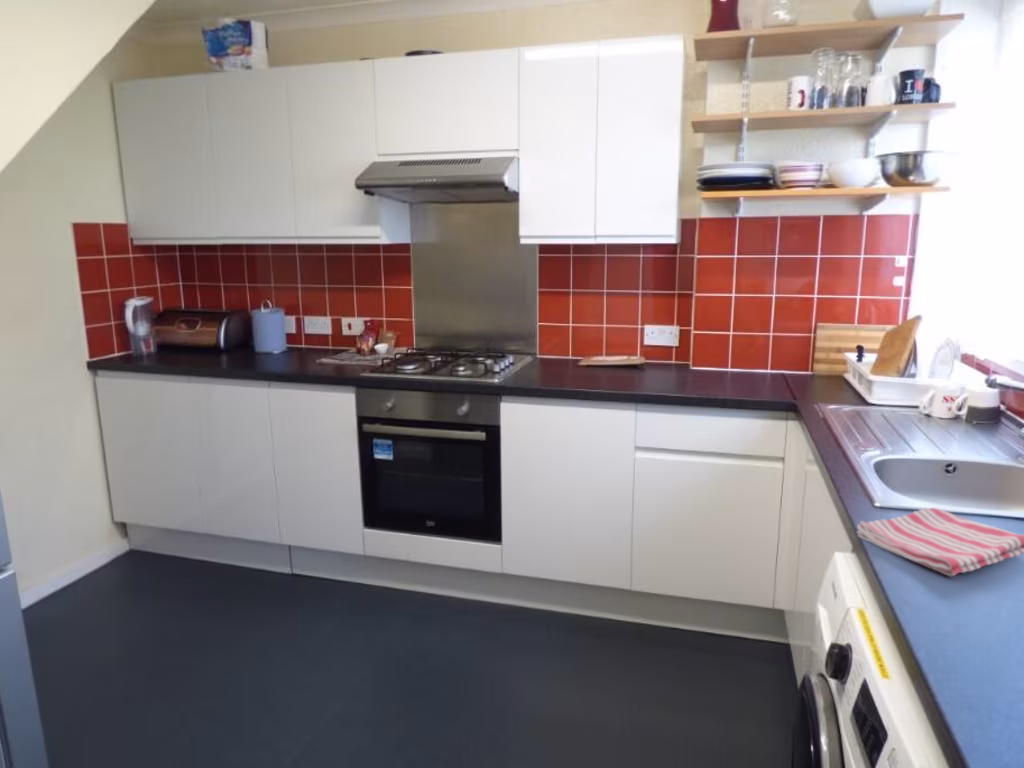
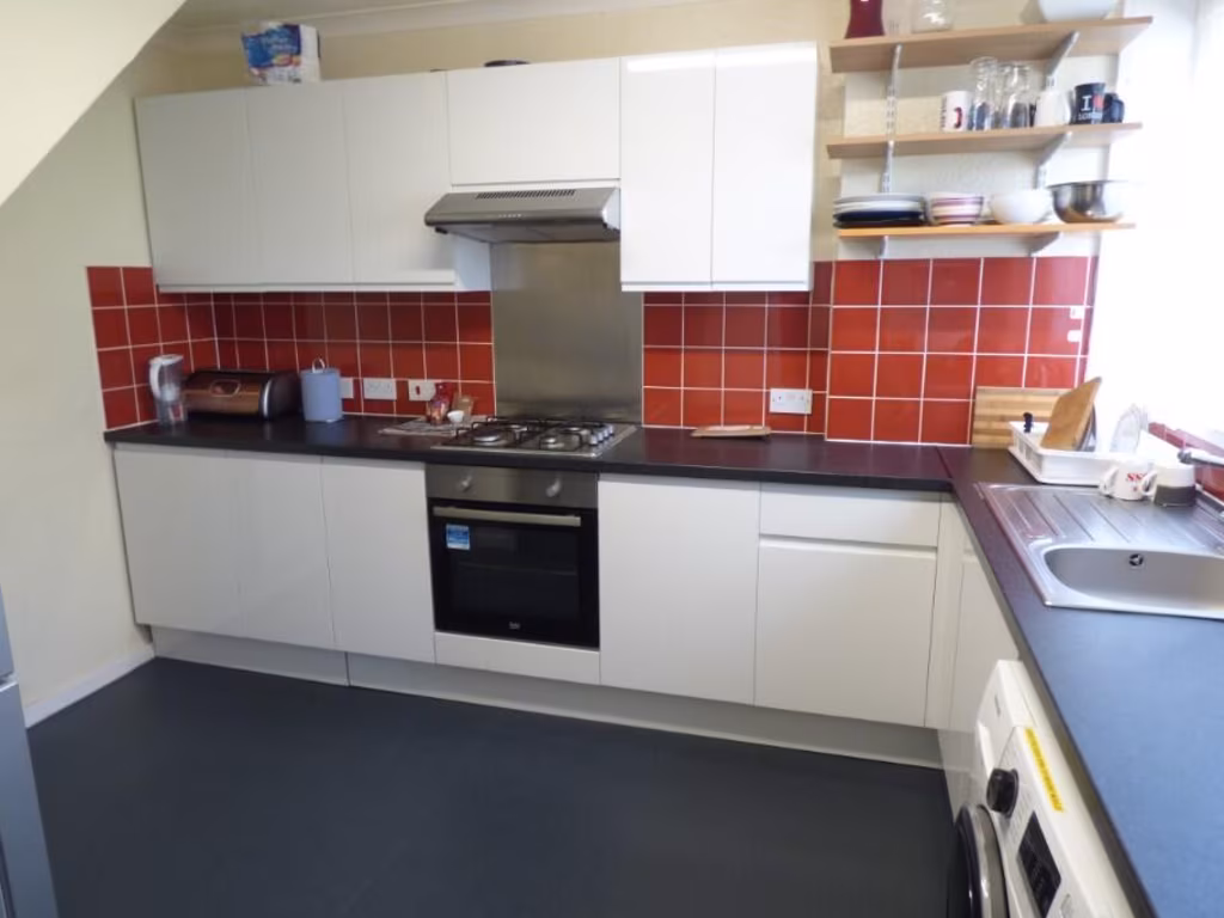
- dish towel (944, 535)
